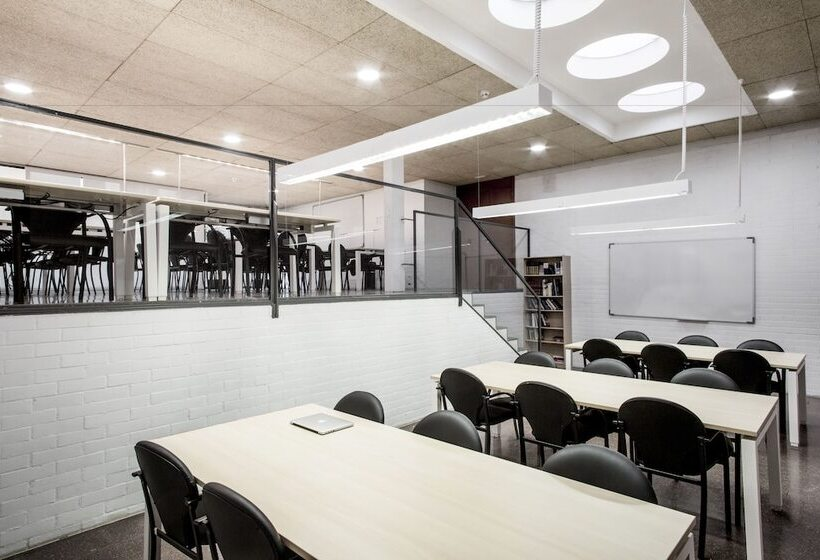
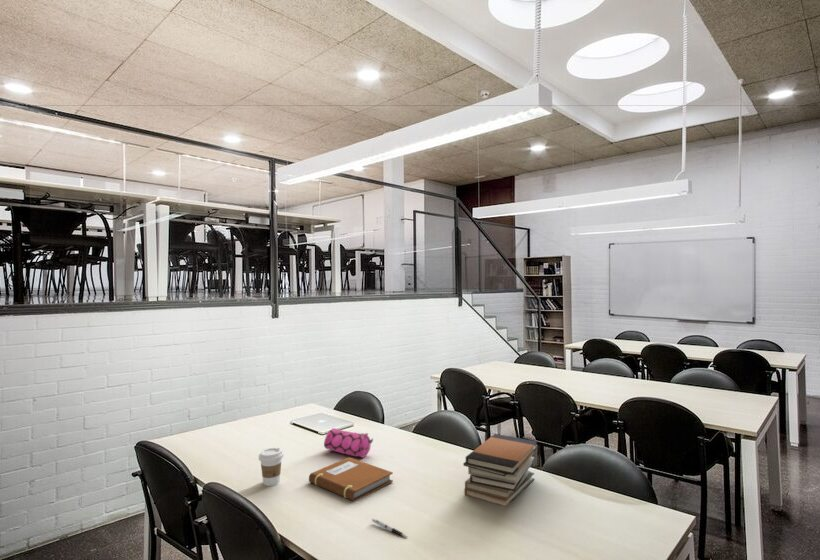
+ notebook (349, 477)
+ pencil case (347, 441)
+ pen (389, 527)
+ book stack (502, 467)
+ coffee cup (271, 467)
